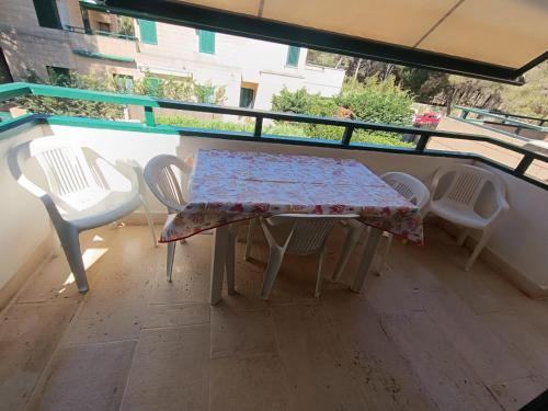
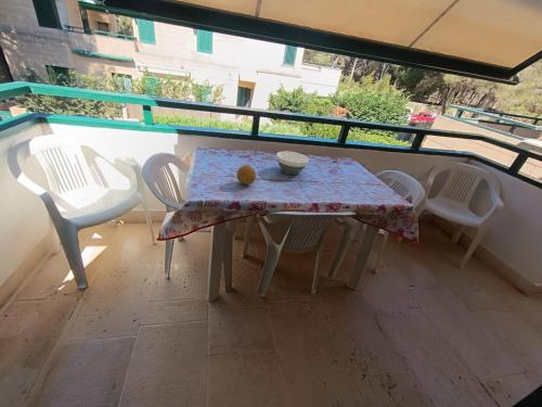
+ bowl (291, 164)
+ fruit (246, 175)
